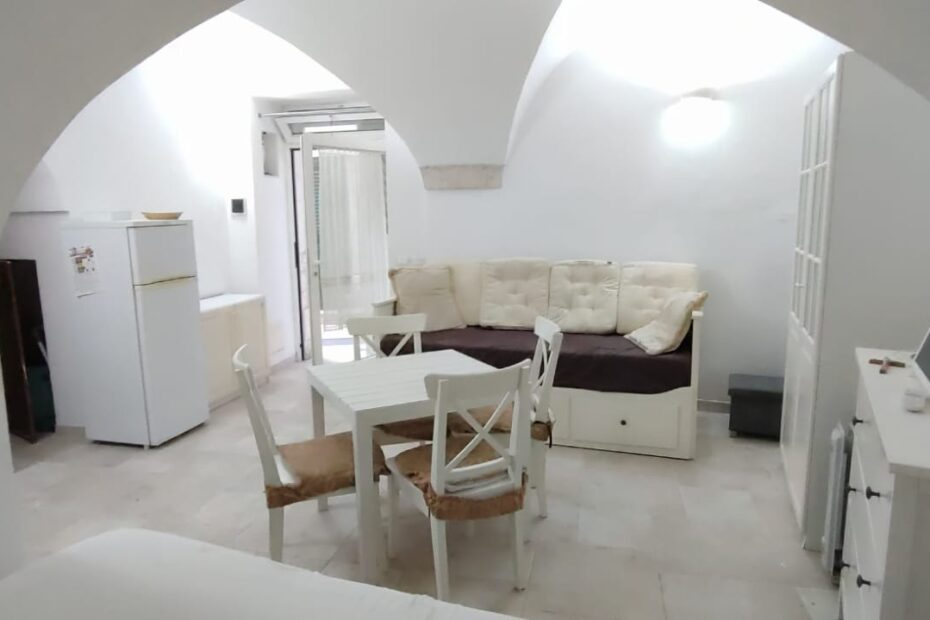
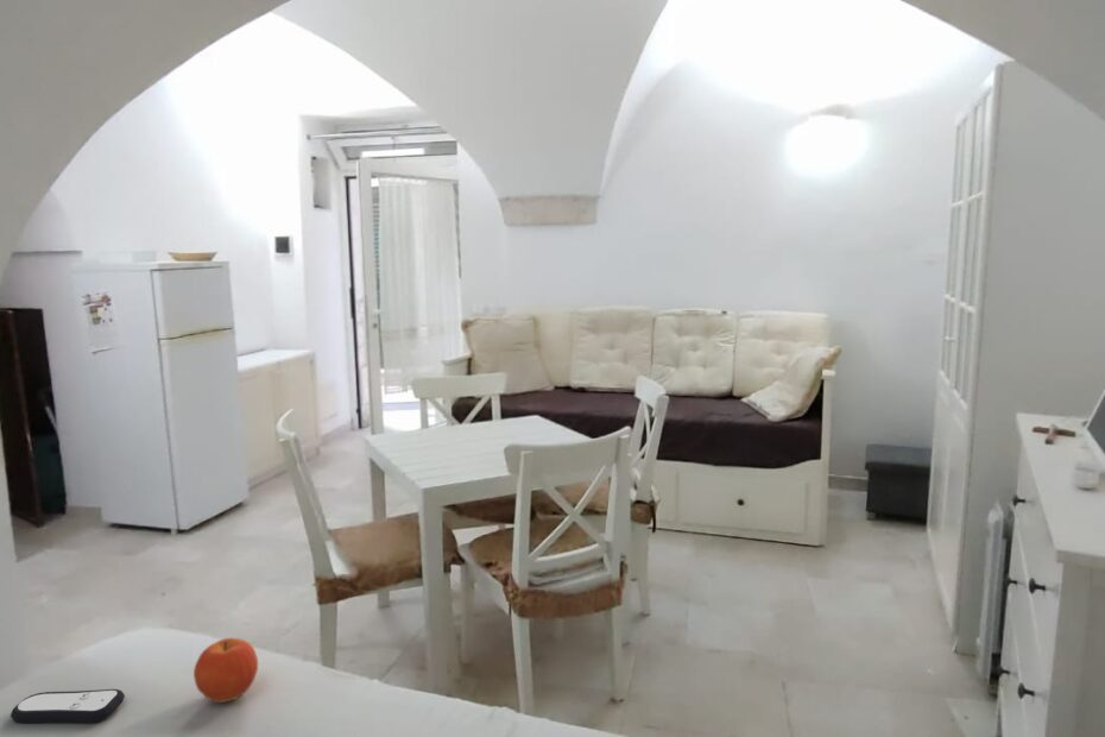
+ fruit (226, 669)
+ remote control (67, 705)
